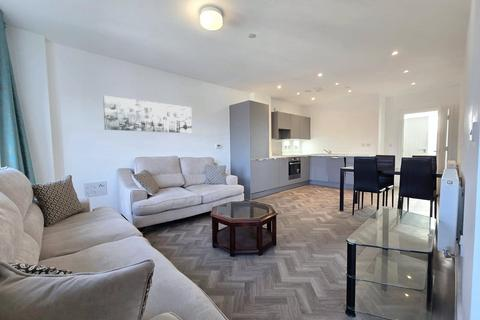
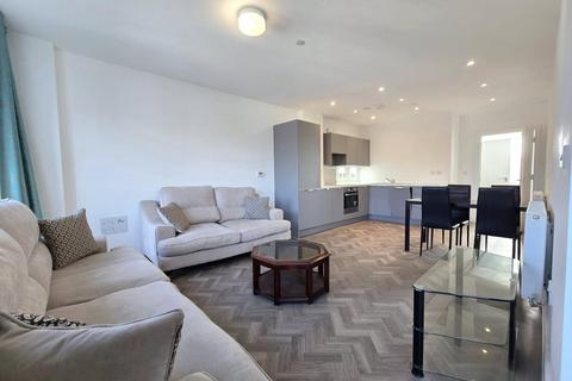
- wall art (153, 117)
